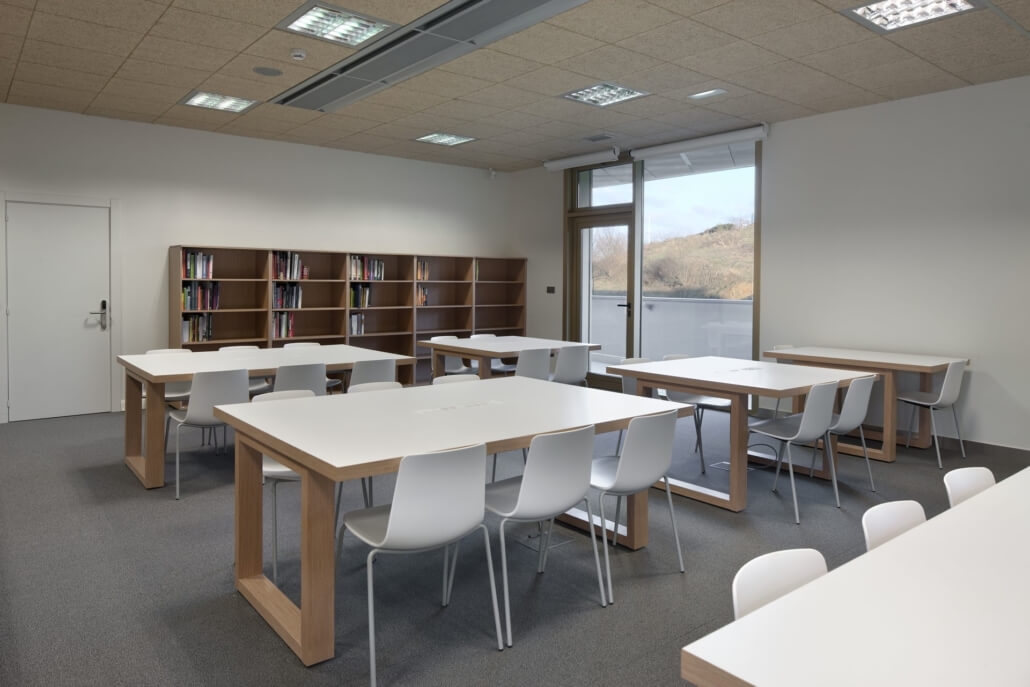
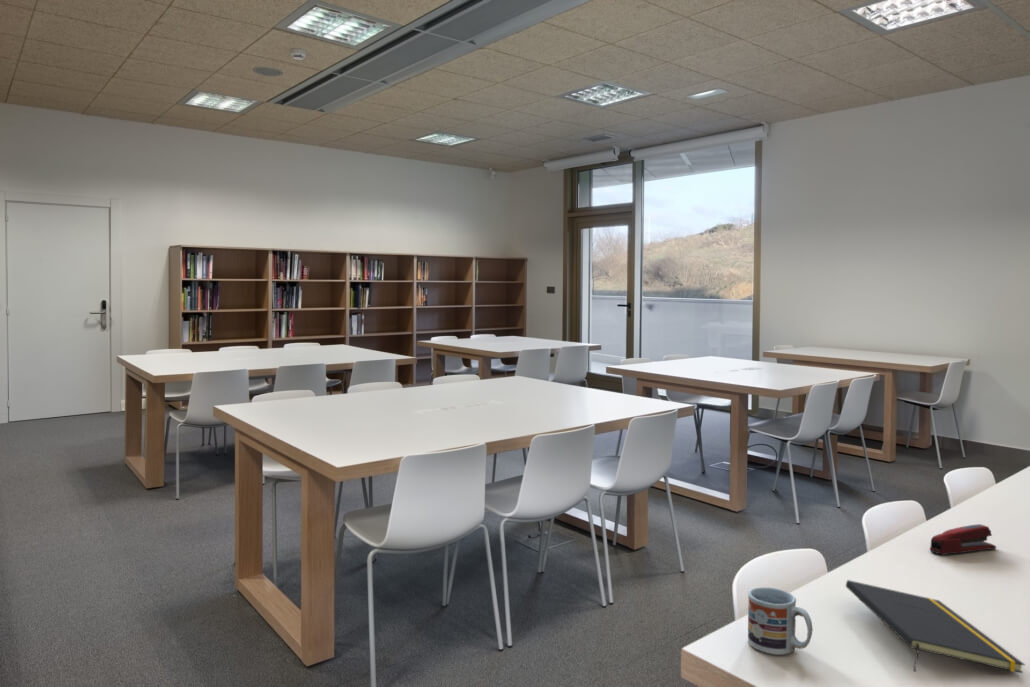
+ stapler (962, 538)
+ cup (780, 622)
+ notepad (926, 621)
